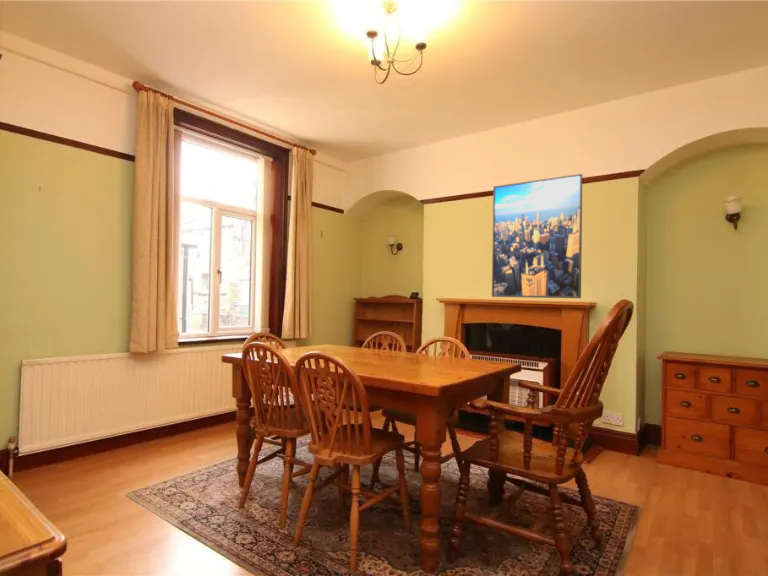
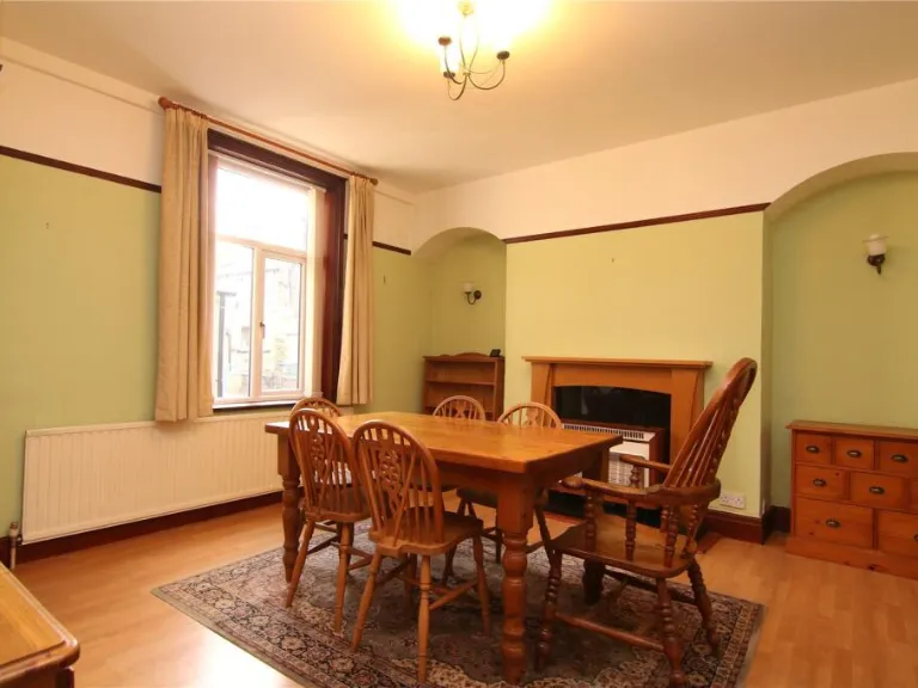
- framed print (534, 238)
